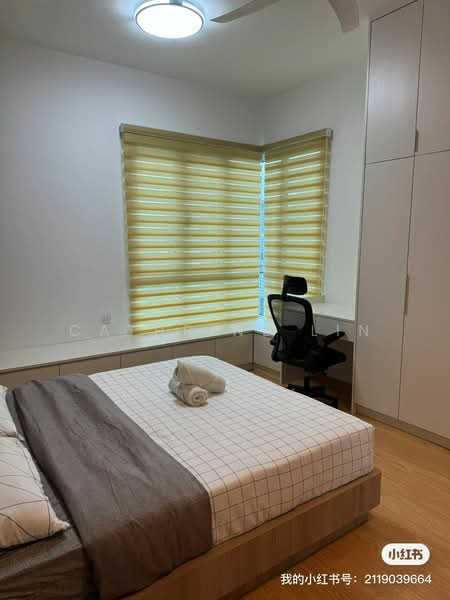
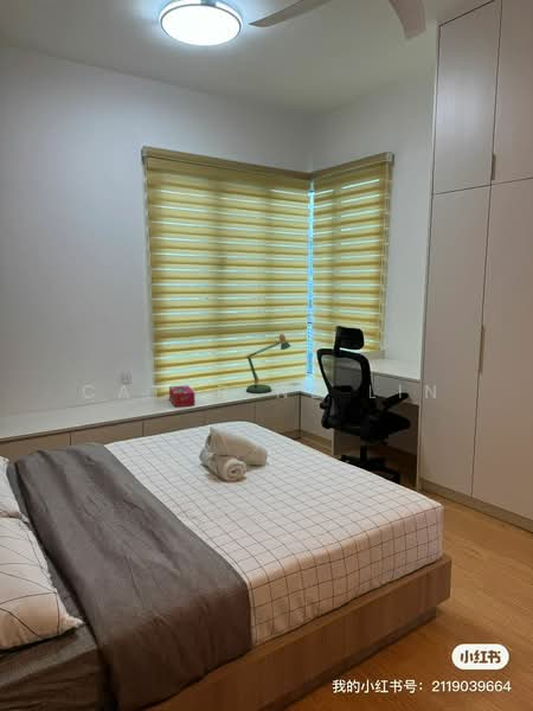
+ tissue box (181, 395)
+ desk lamp (259, 352)
